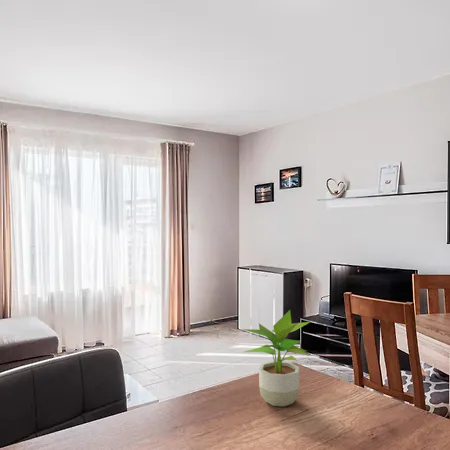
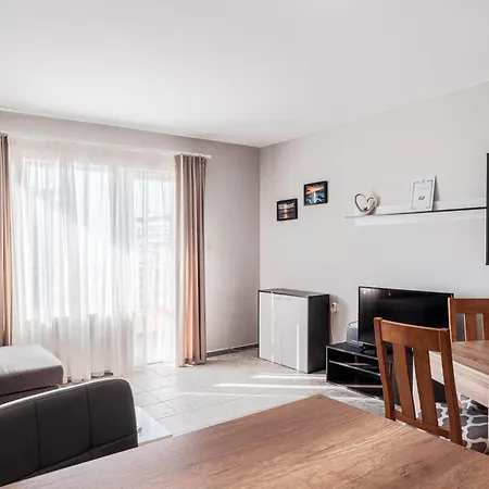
- potted plant (275, 355)
